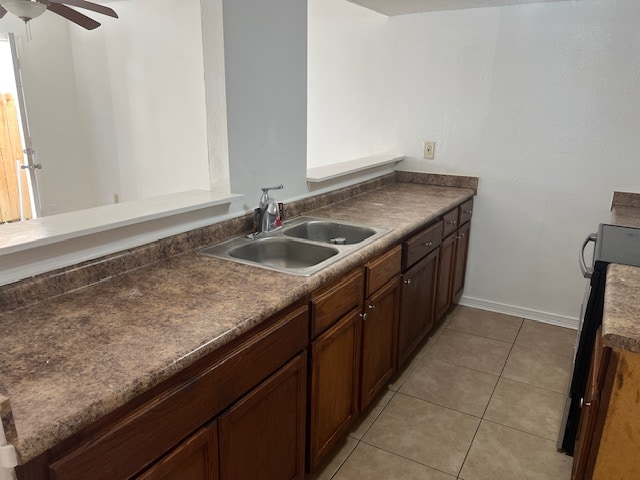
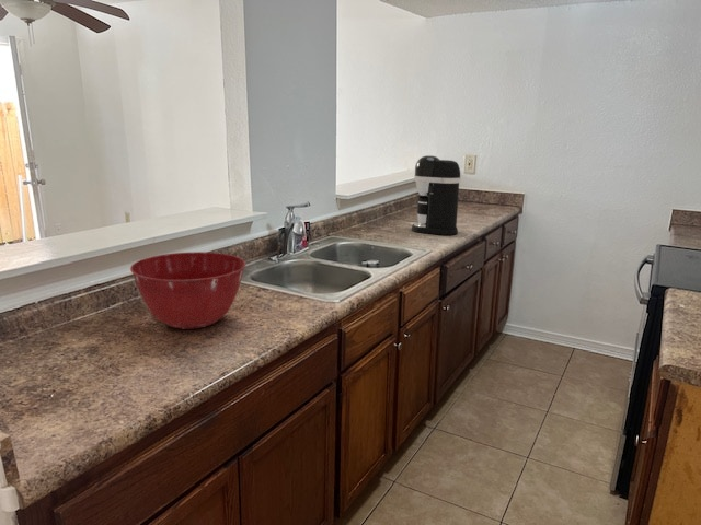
+ mixing bowl (191, 292)
+ coffee maker (436, 194)
